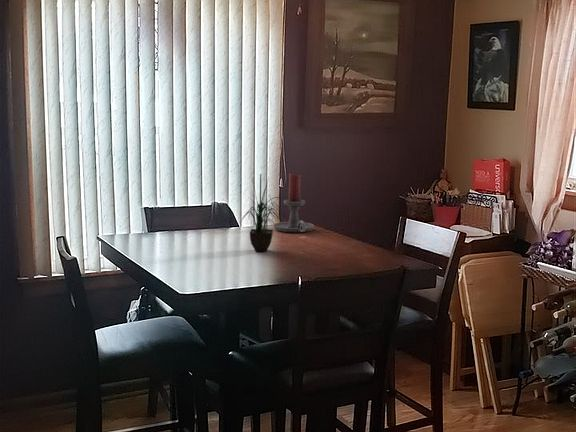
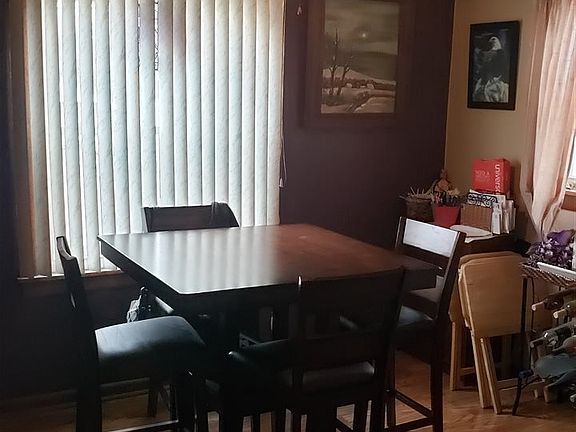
- potted plant (263, 204)
- candle holder (296, 202)
